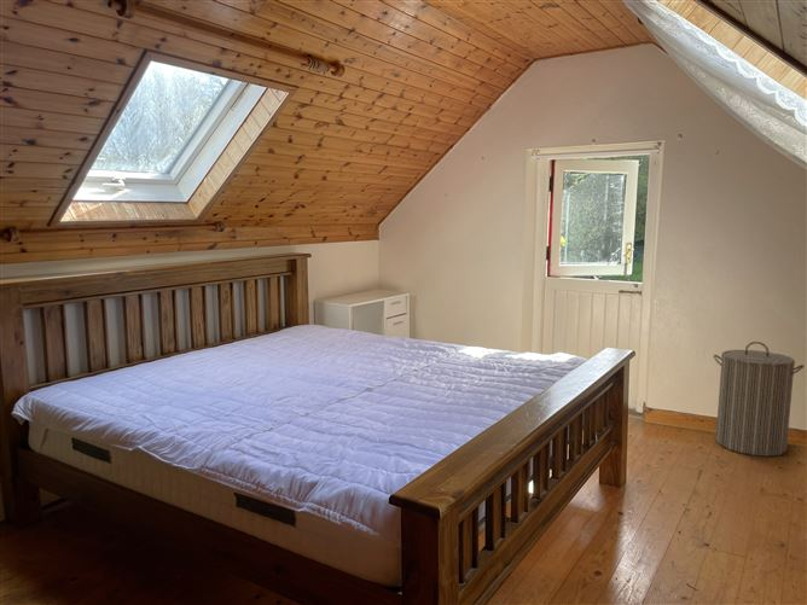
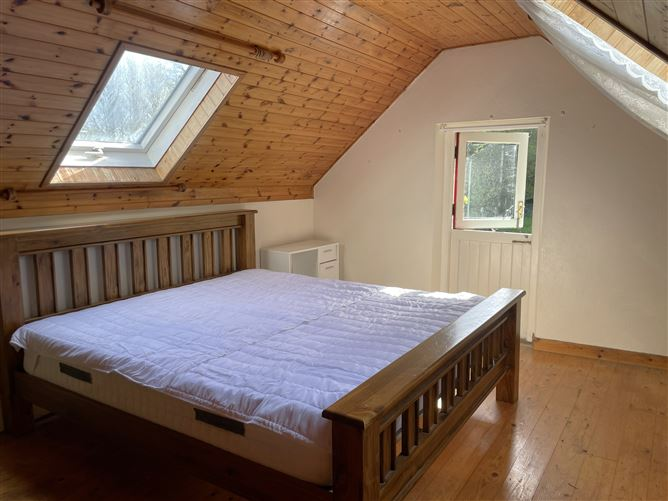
- laundry hamper (754, 394)
